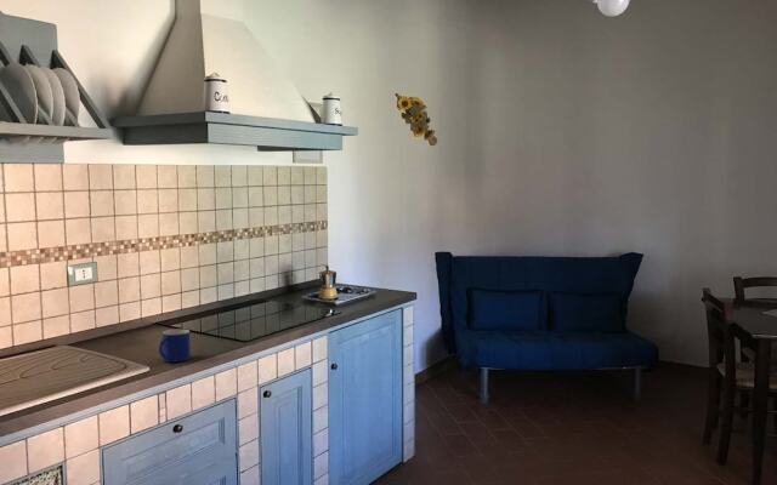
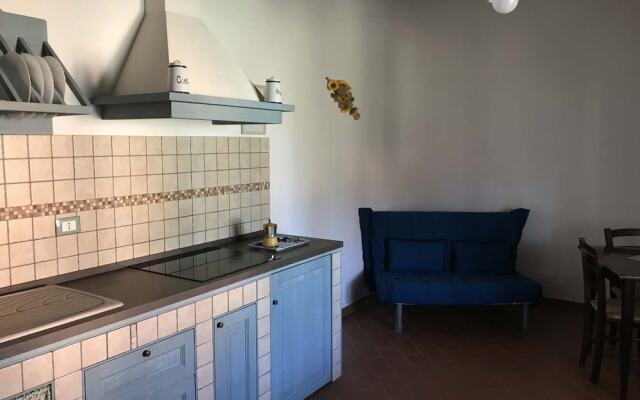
- mug (172, 347)
